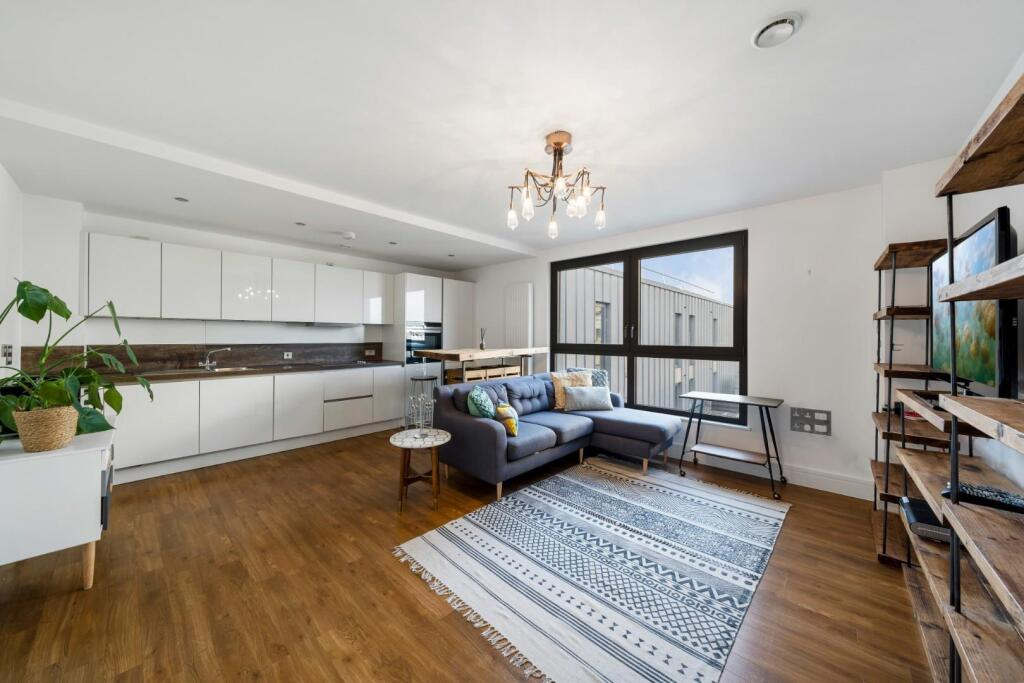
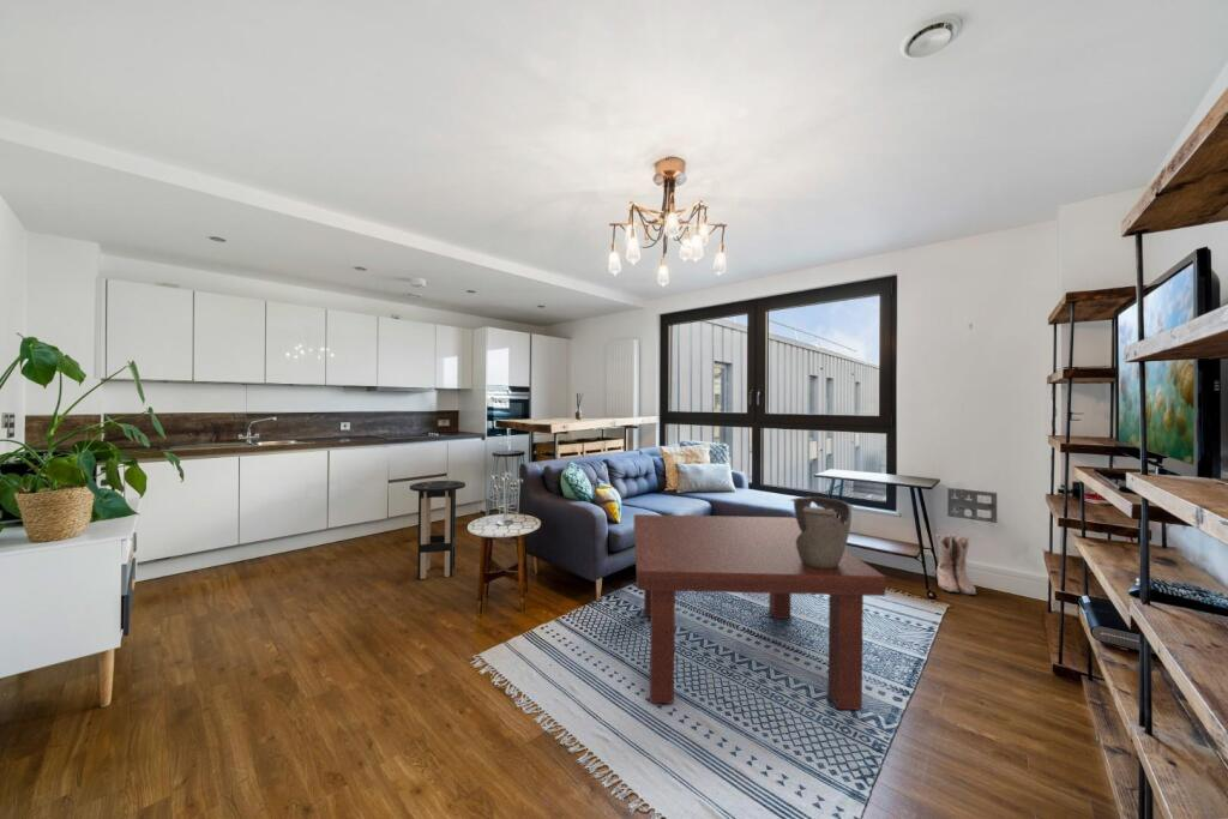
+ coffee table (732, 591)
+ decorative bowl (821, 531)
+ boots (955, 561)
+ bar stool (437, 535)
